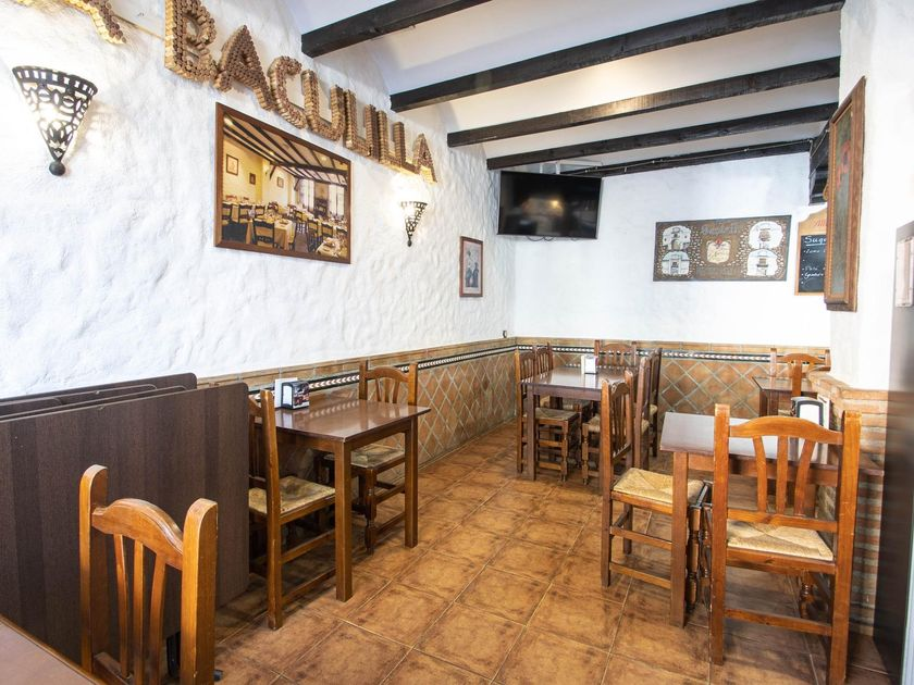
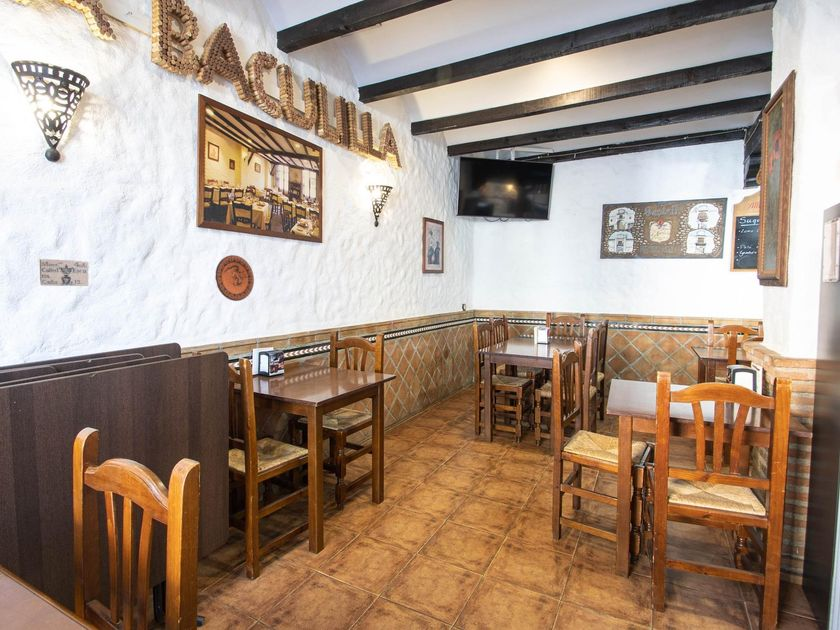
+ decorative plate (234, 278)
+ ceramic tile (64, 272)
